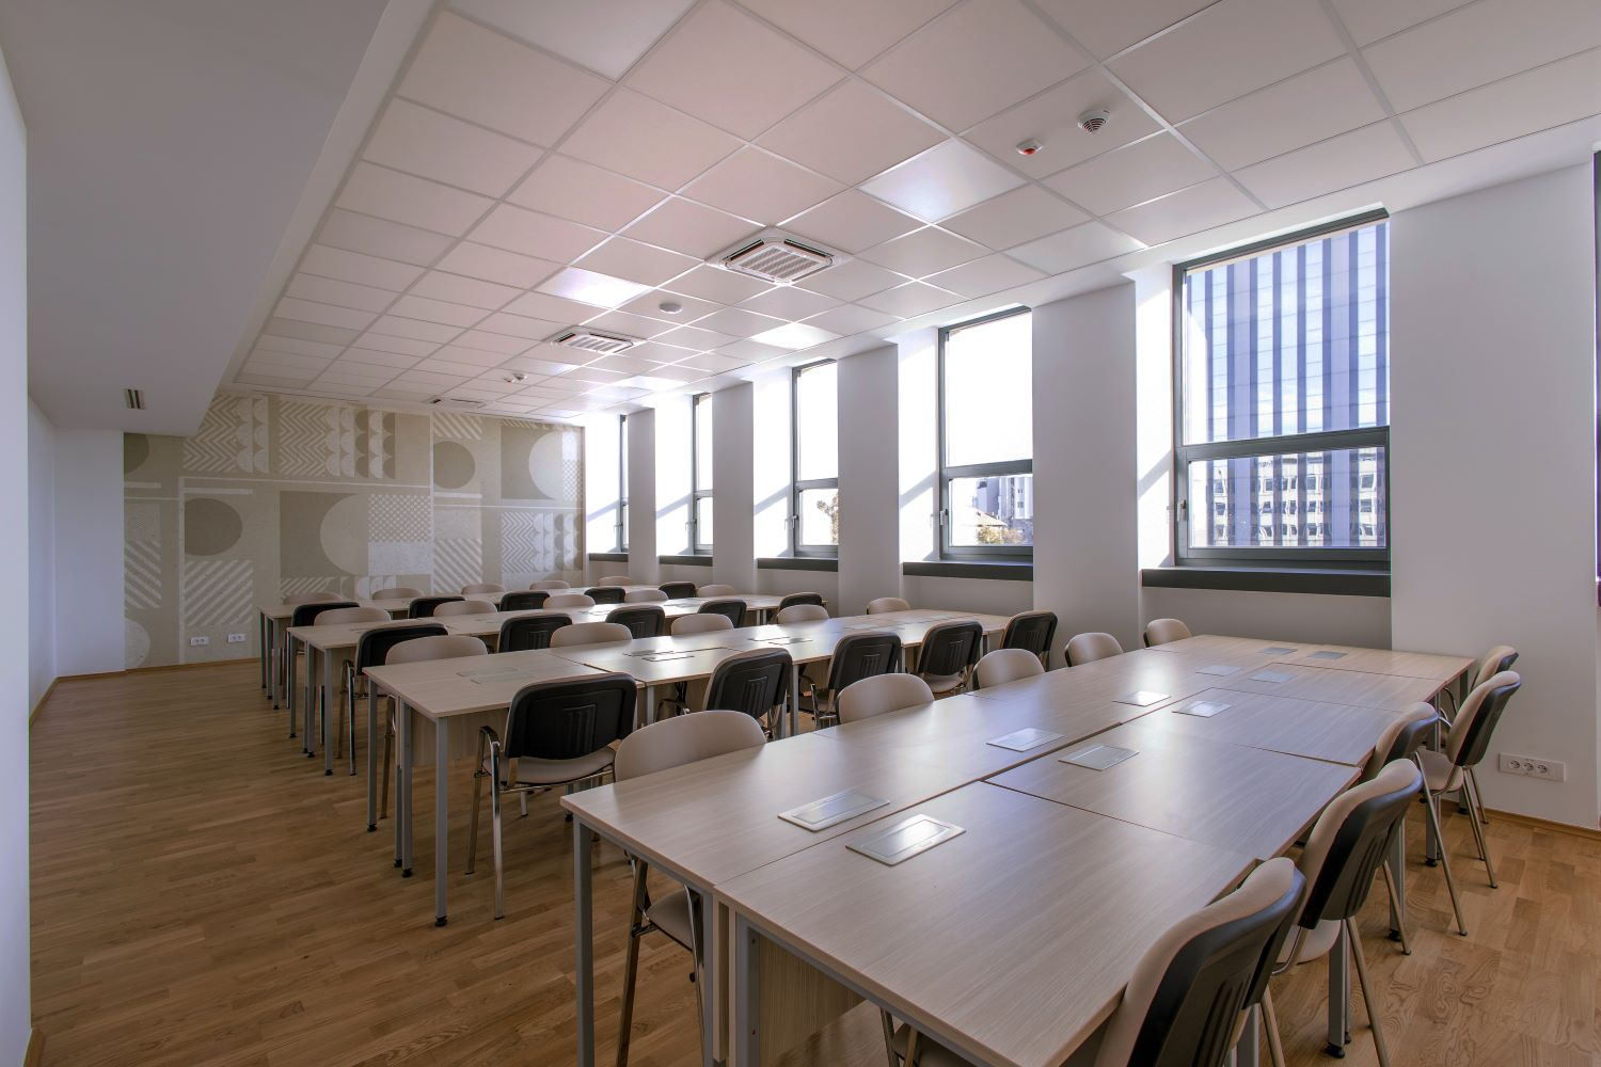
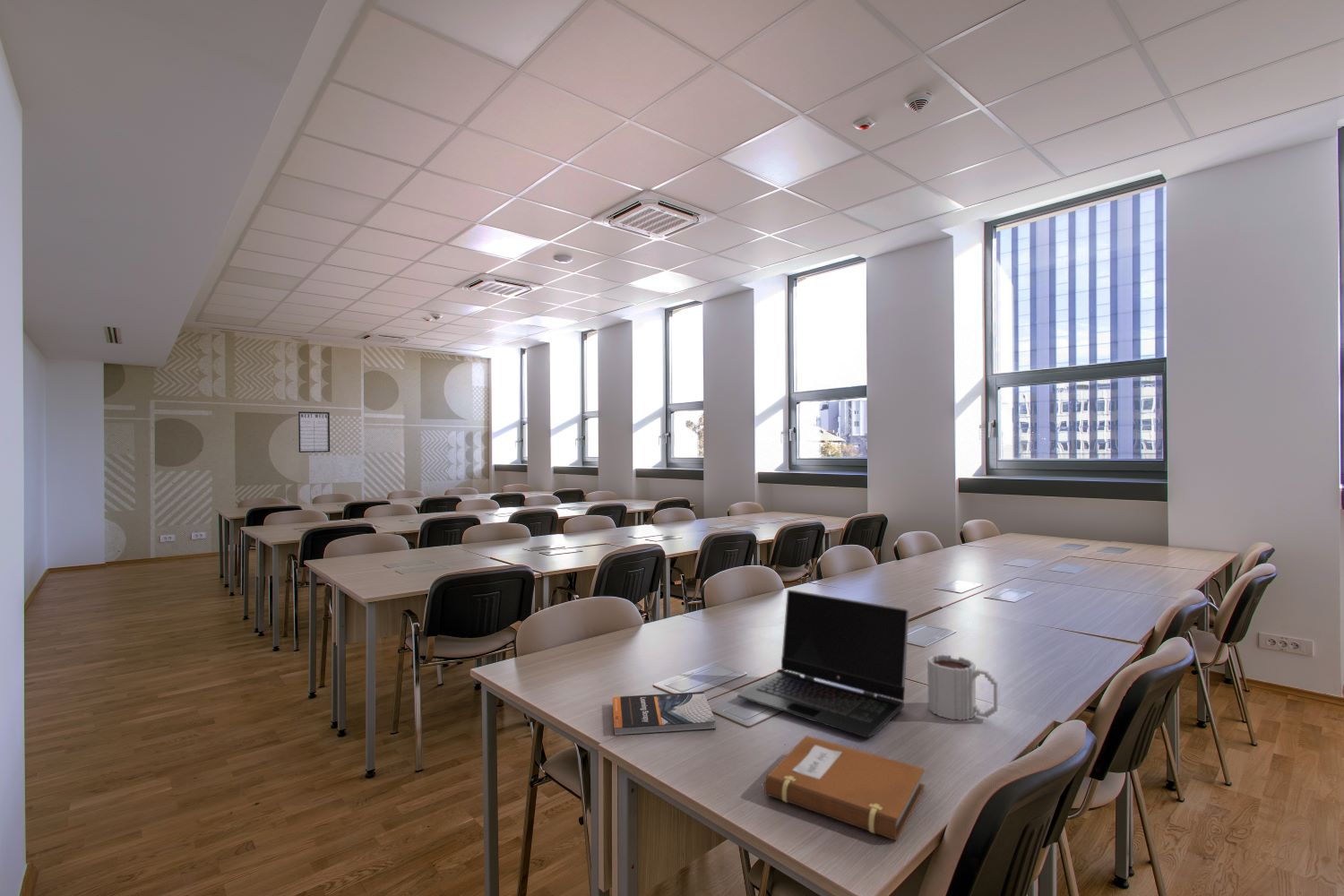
+ writing board (314, 432)
+ laptop computer (822, 655)
+ mug (962, 688)
+ notebook (841, 781)
+ book (661, 711)
